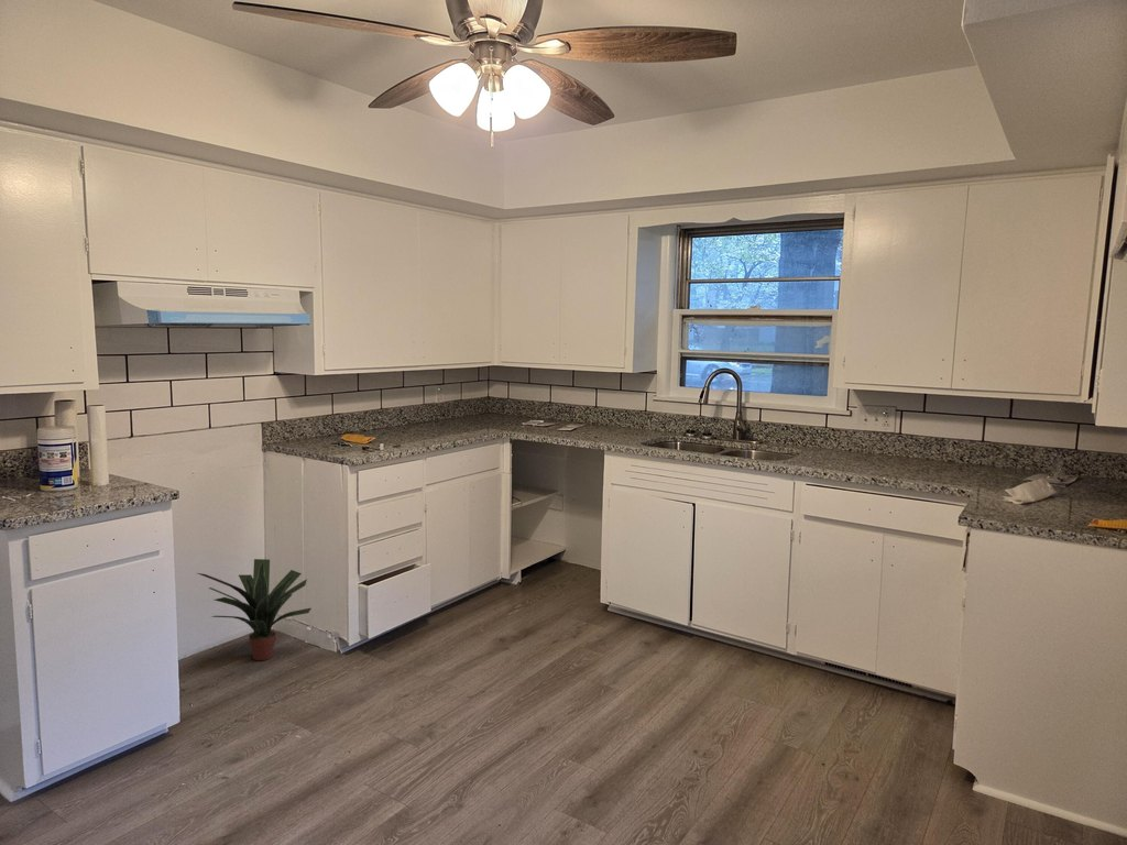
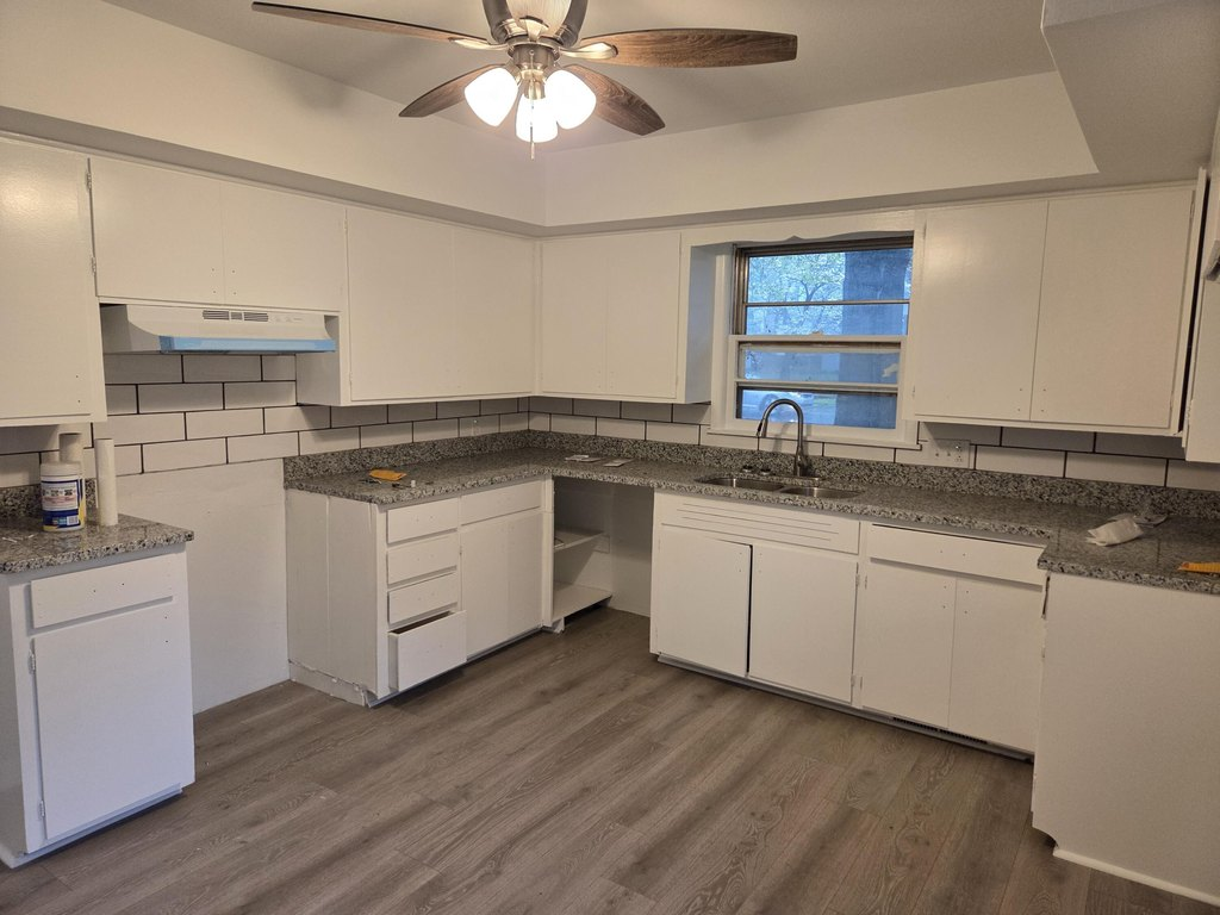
- potted plant (254, 608)
